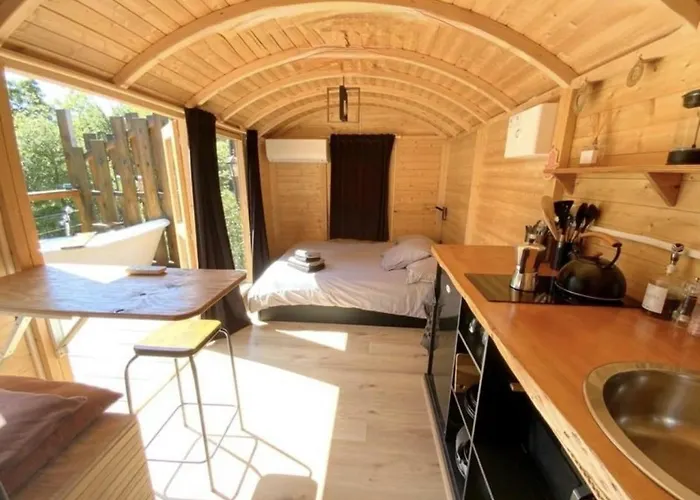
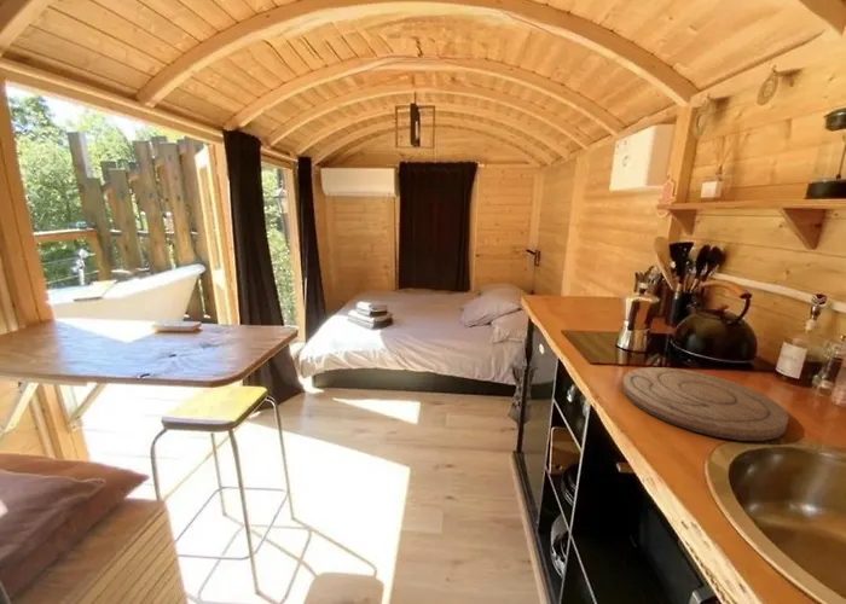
+ cutting board (696, 397)
